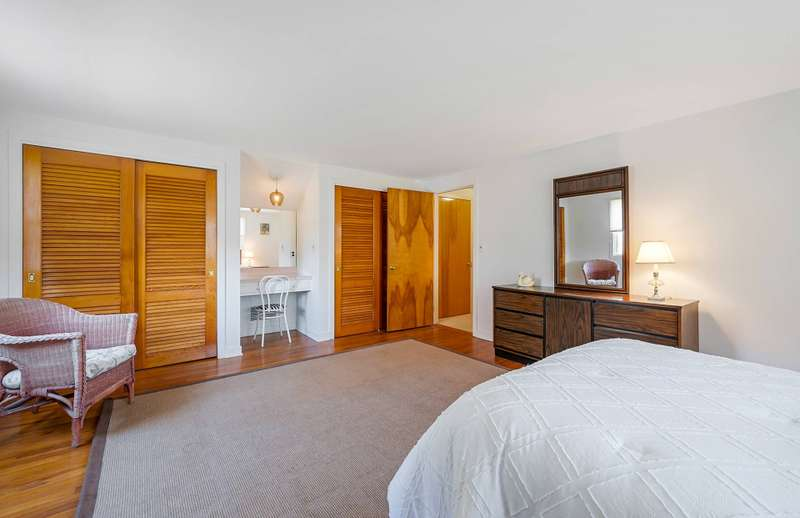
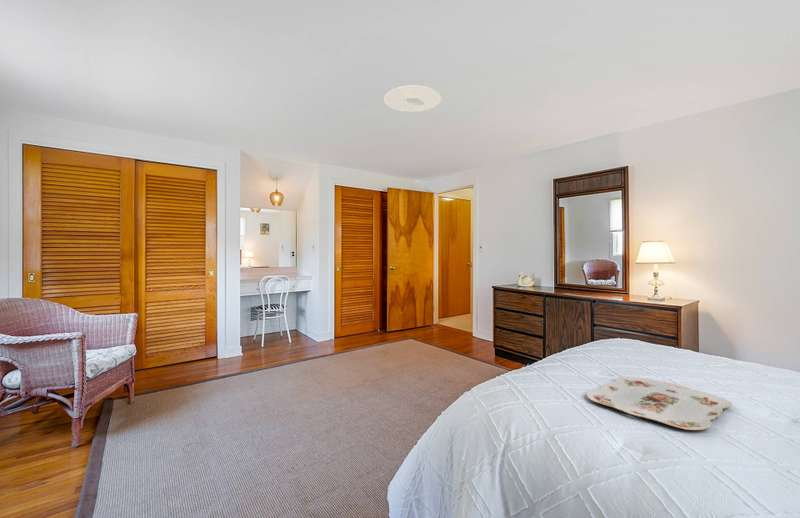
+ ceiling light (412, 97)
+ serving tray (656, 399)
